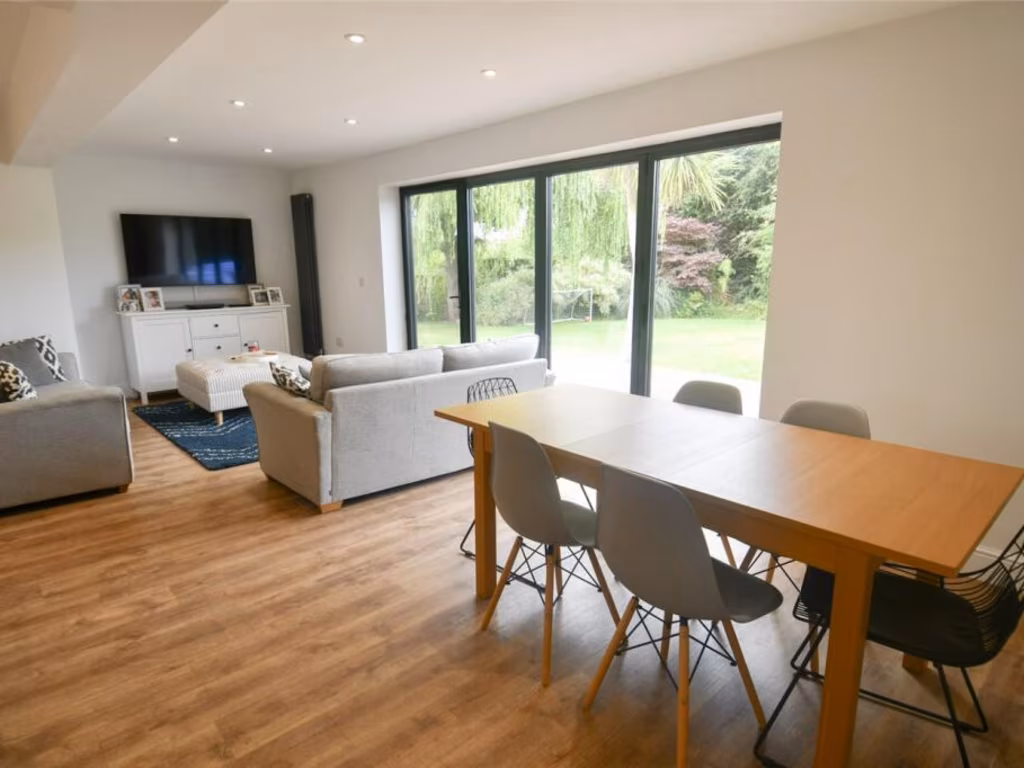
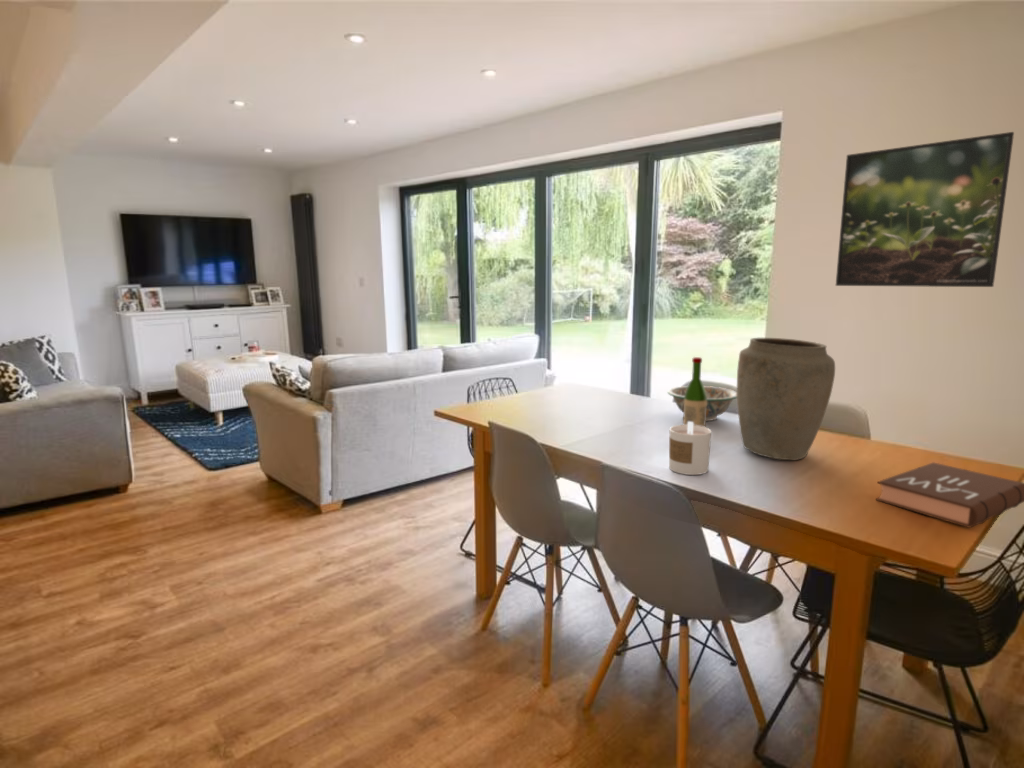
+ book (952, 492)
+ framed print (915, 216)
+ candle (689, 445)
+ wine bottle (695, 399)
+ vase (782, 397)
+ decorative bowl (706, 404)
